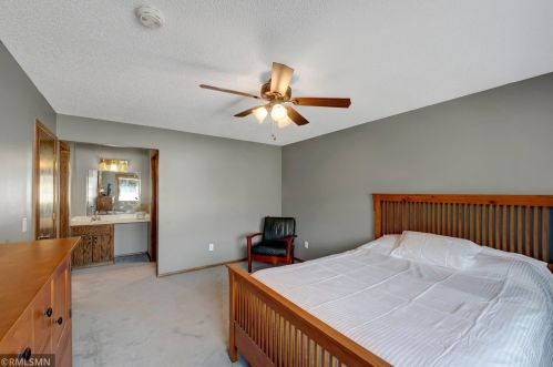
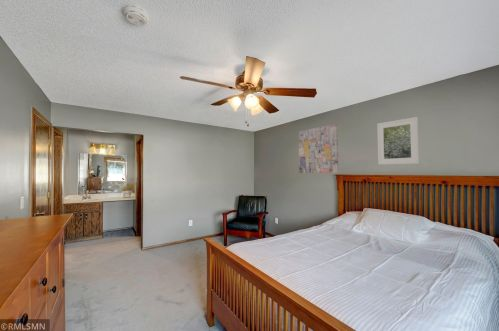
+ wall art (316, 150)
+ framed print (396, 142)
